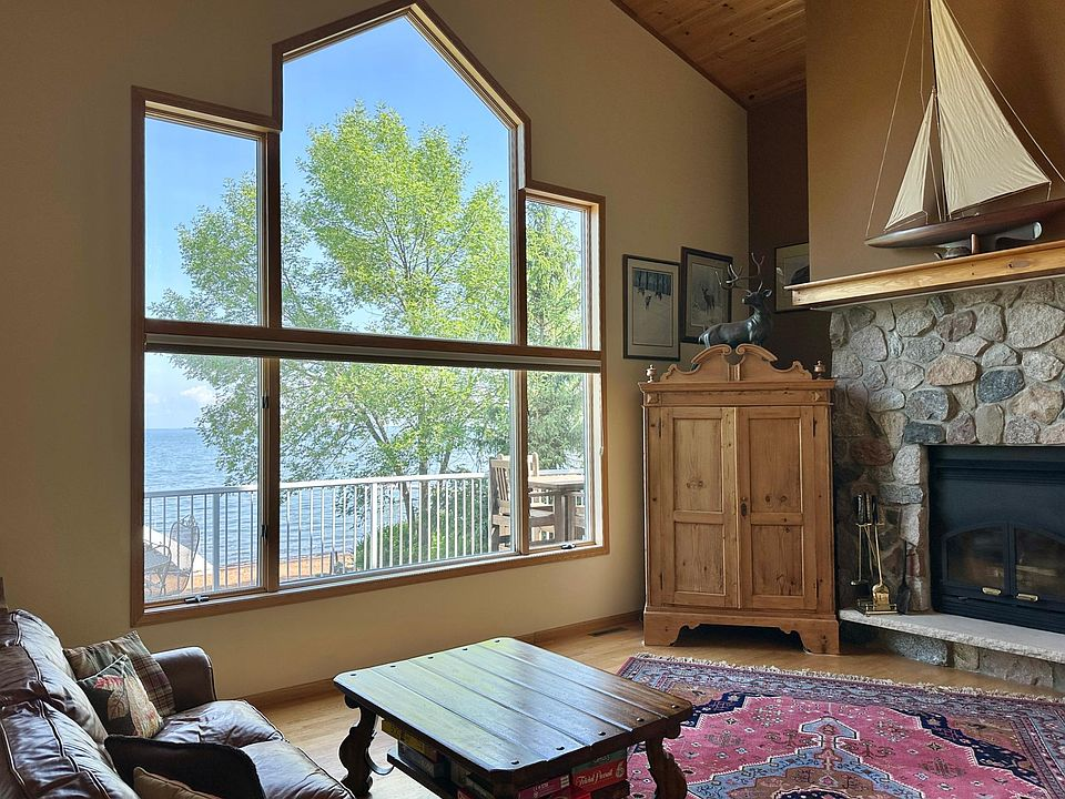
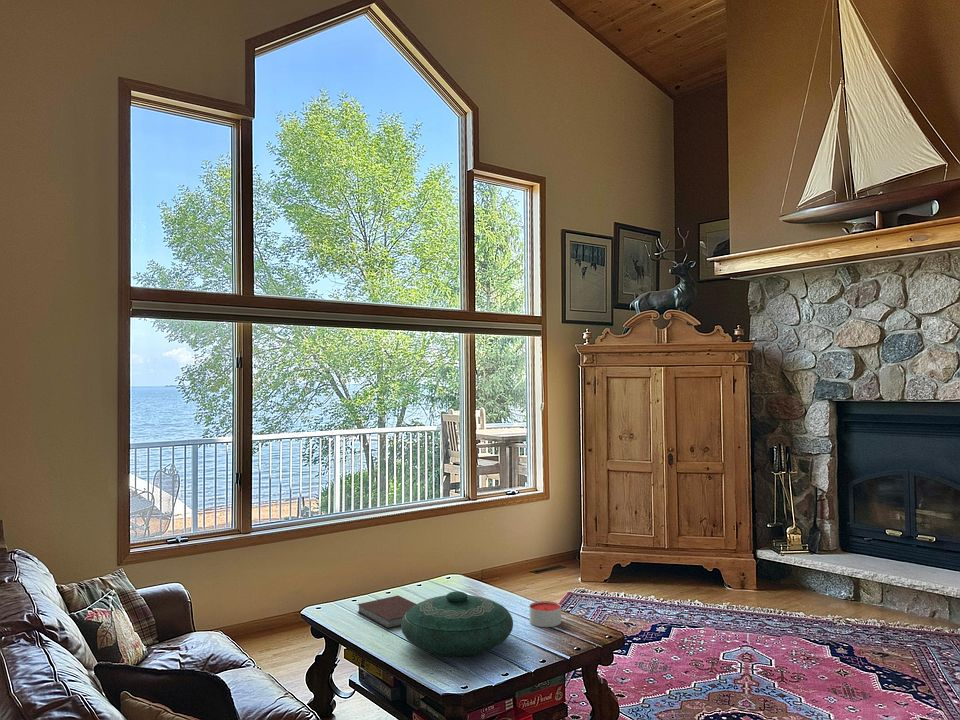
+ decorative bowl (457, 618)
+ candle (545, 613)
+ notebook (393, 611)
